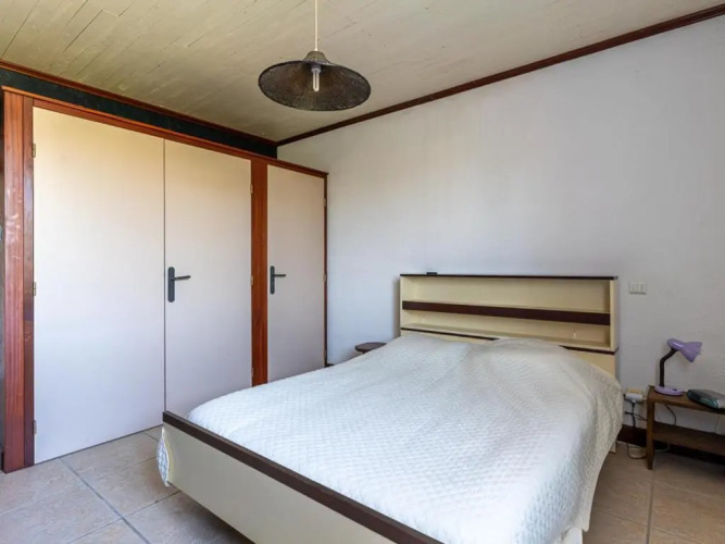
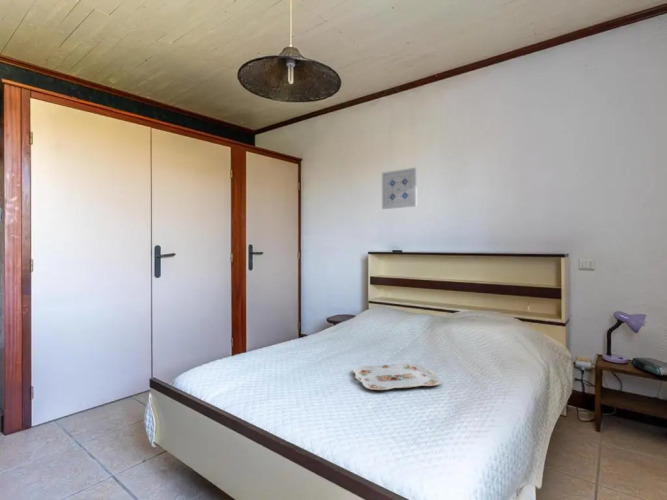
+ serving tray (395, 376)
+ wall art (398, 189)
